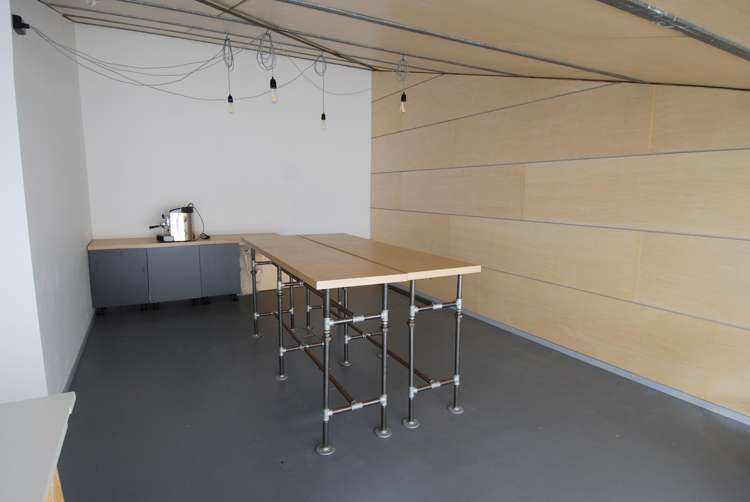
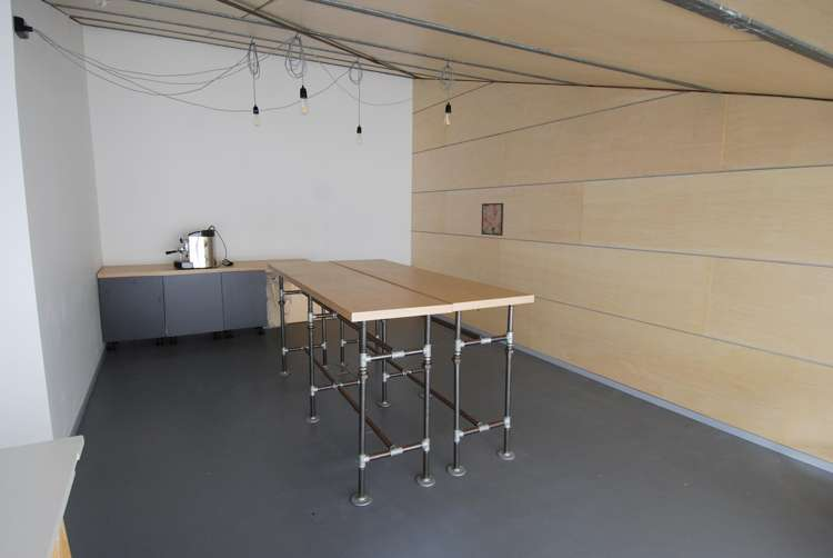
+ wall art (492, 219)
